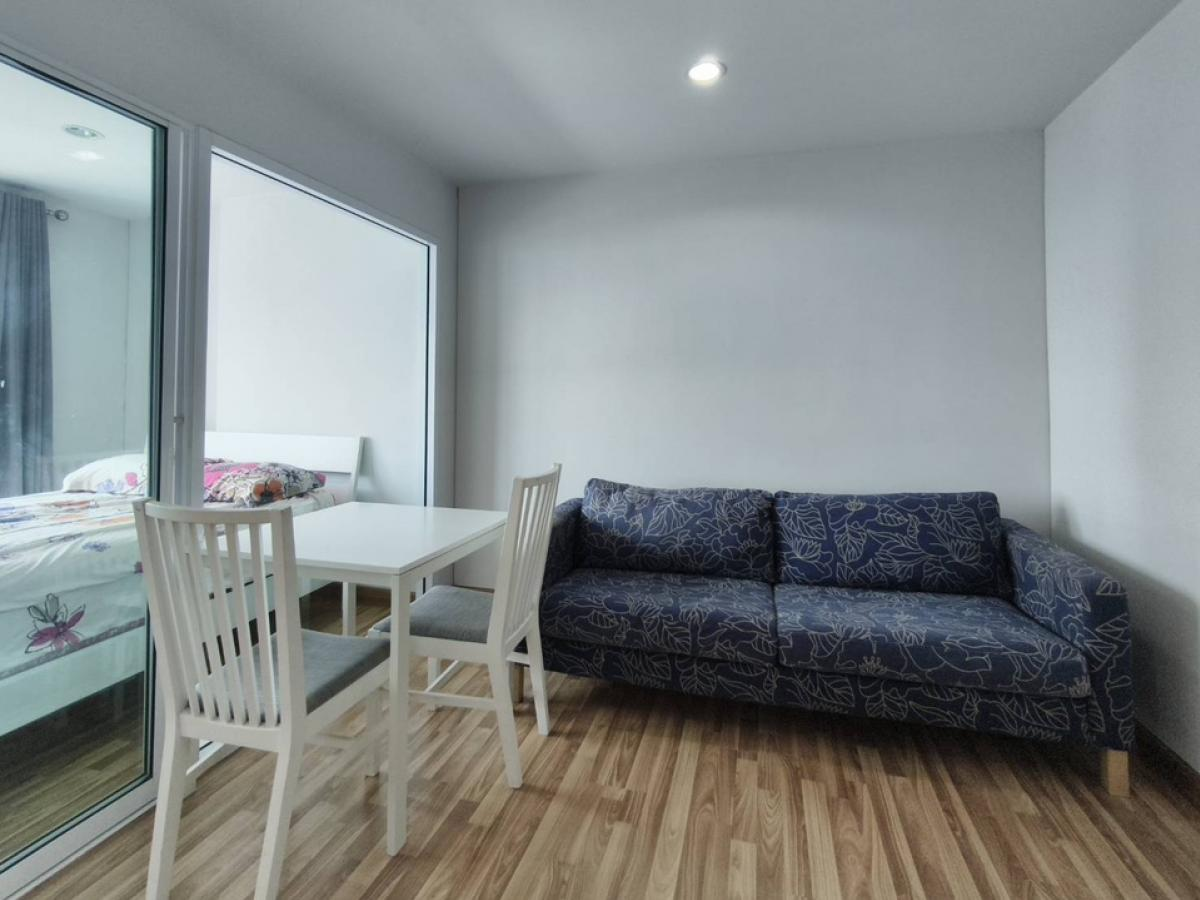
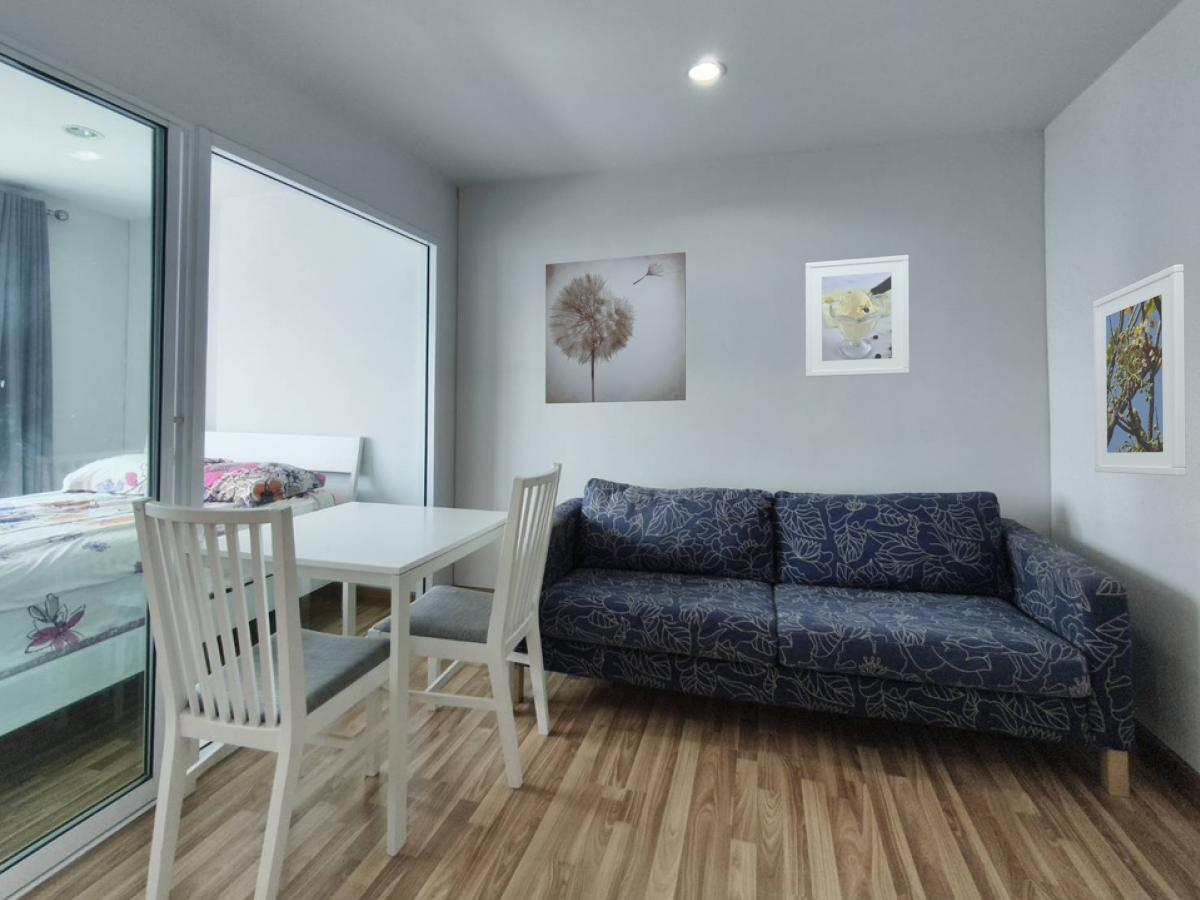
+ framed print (856, 317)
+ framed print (1134, 379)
+ wall art (613, 330)
